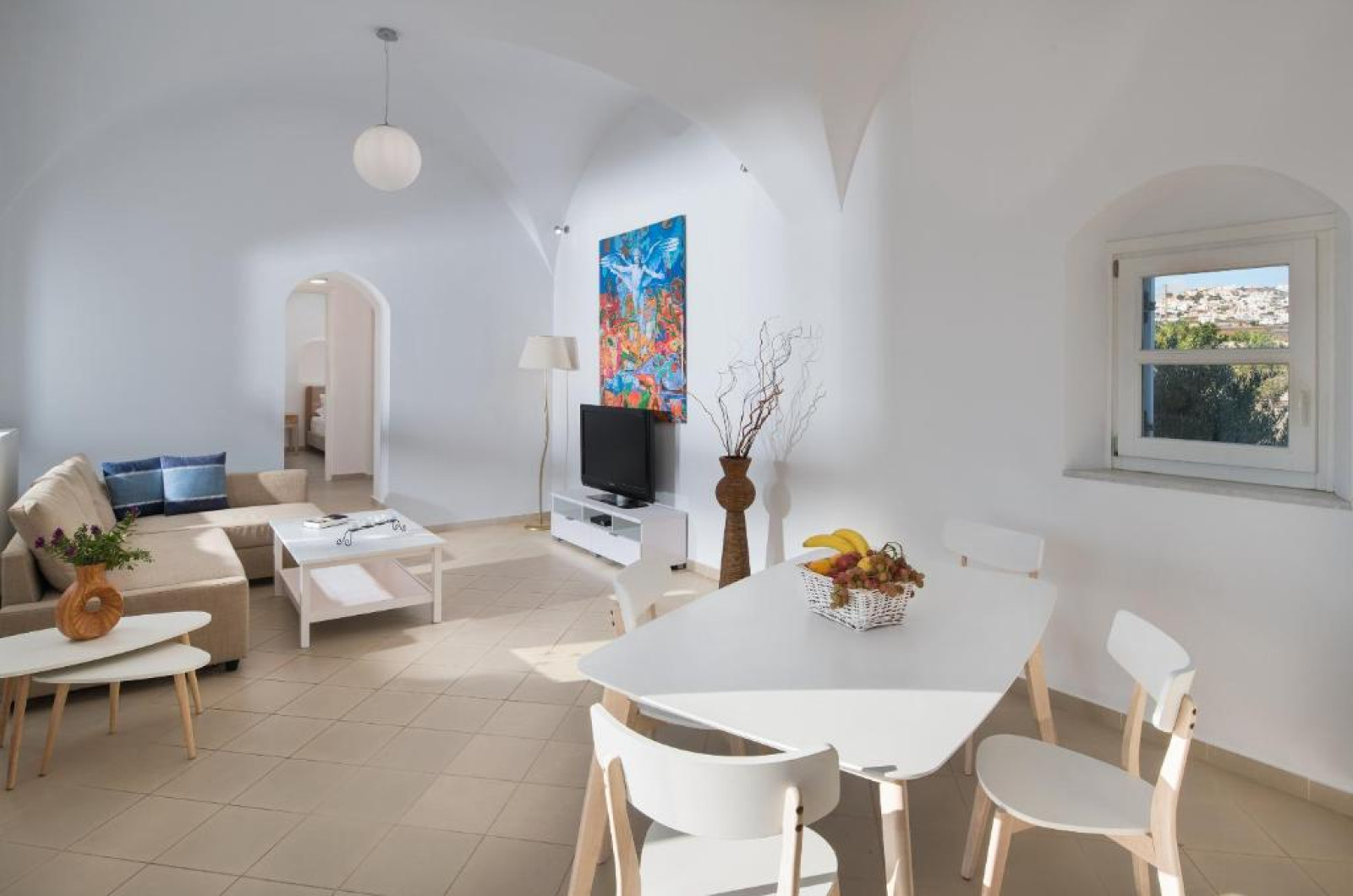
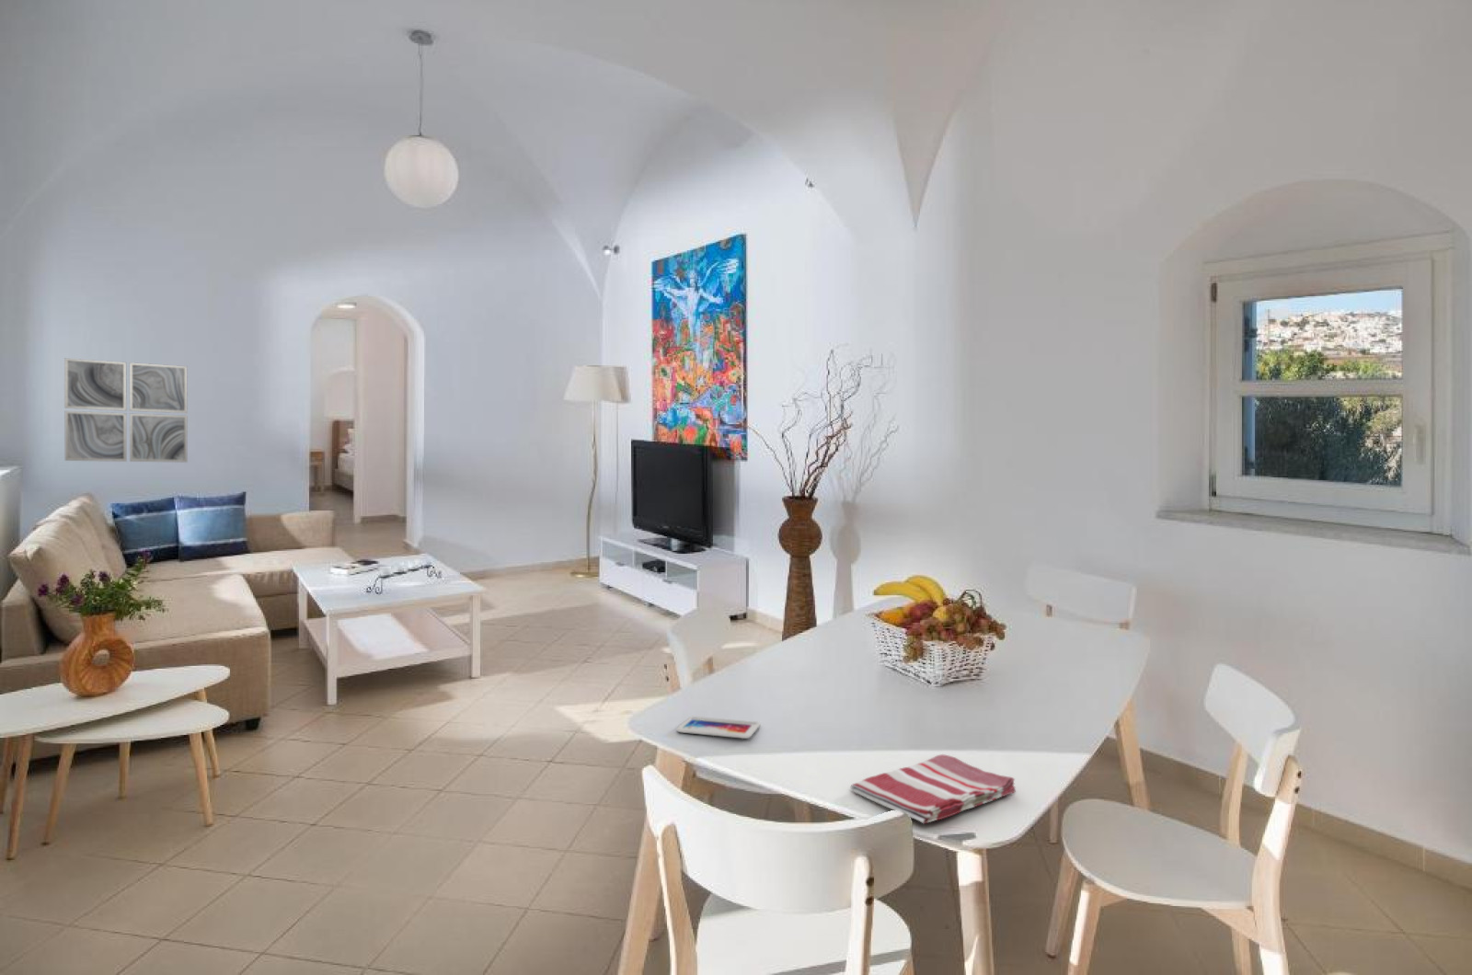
+ smartphone (718, 727)
+ dish towel (932, 785)
+ wall art (126, 410)
